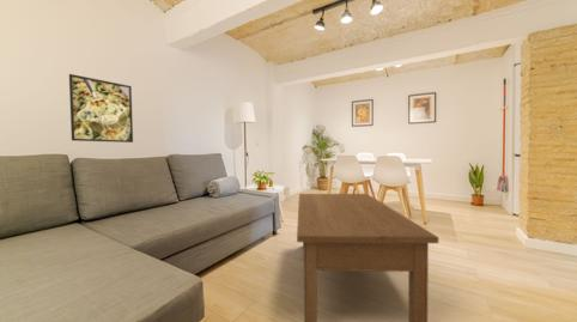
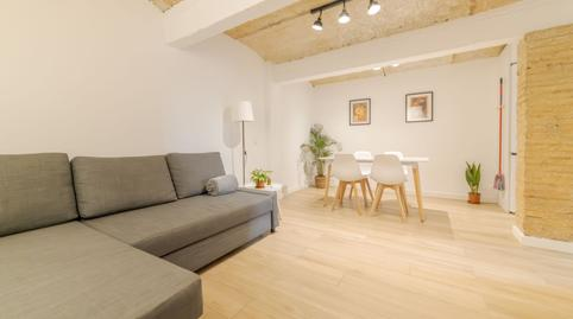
- coffee table (344, 243)
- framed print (103, 110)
